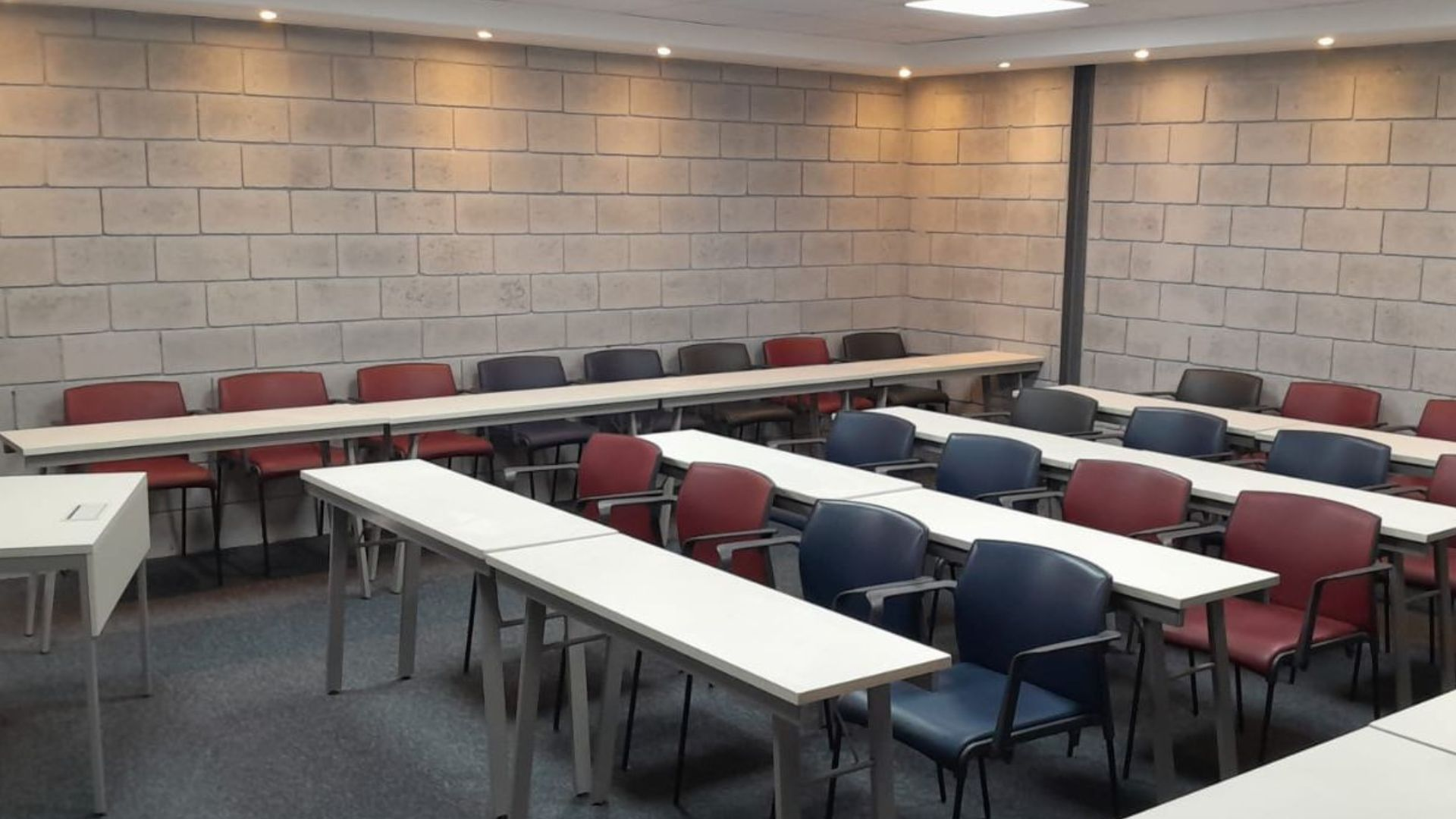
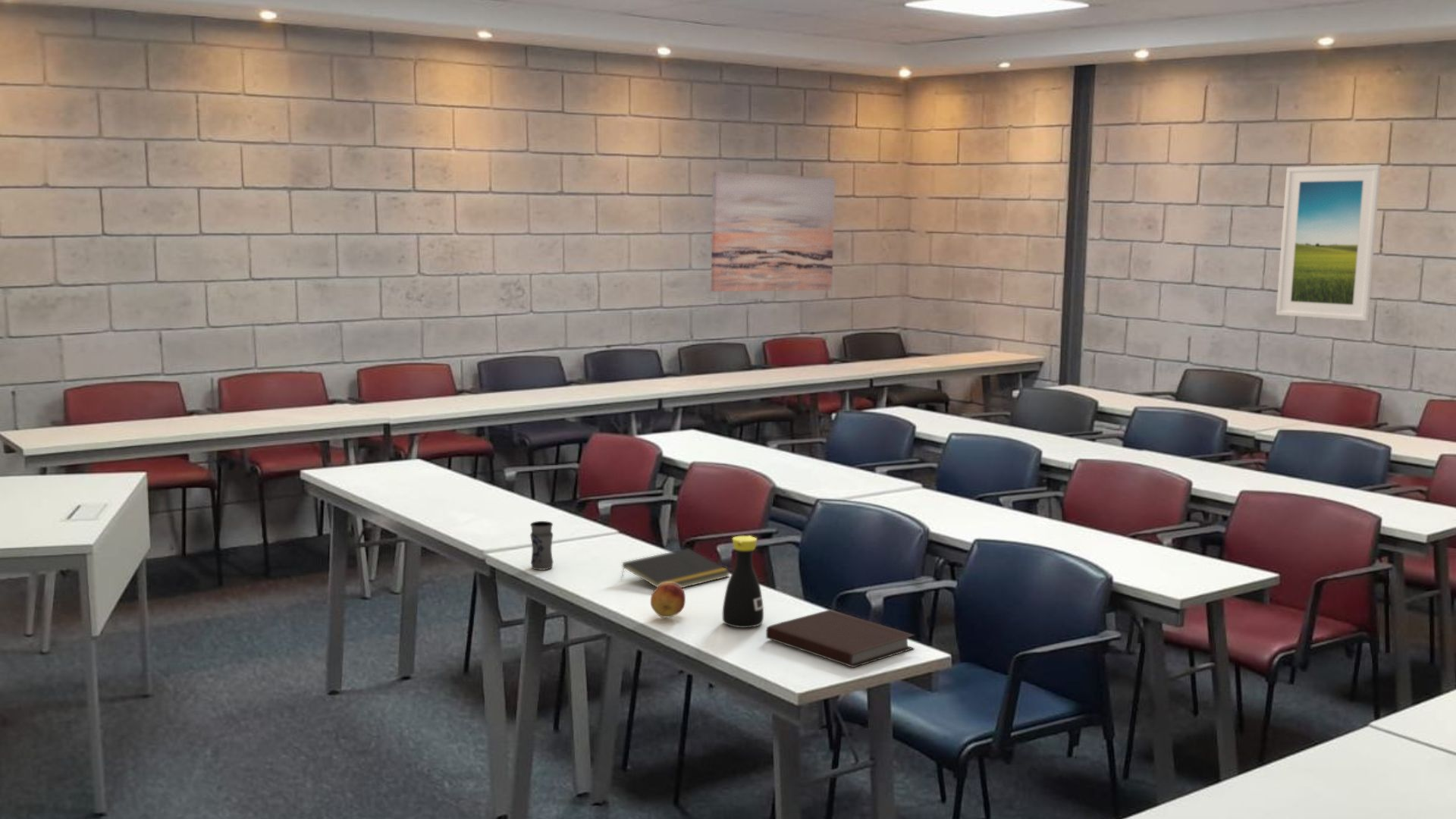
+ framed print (1326, 242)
+ notepad (676, 569)
+ notebook (839, 637)
+ fruit (667, 600)
+ jar (541, 545)
+ wall art (774, 233)
+ bottle (743, 580)
